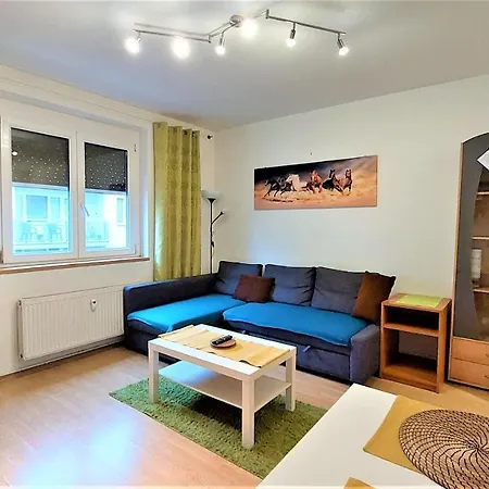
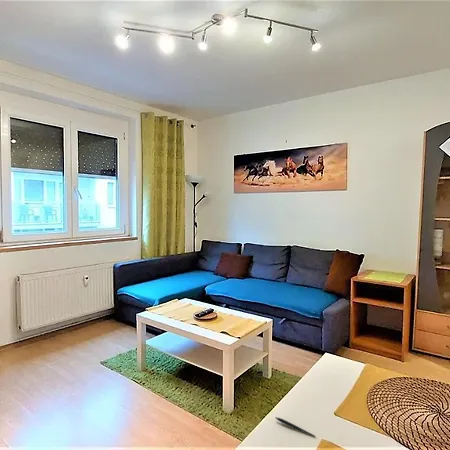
+ pen (294, 426)
